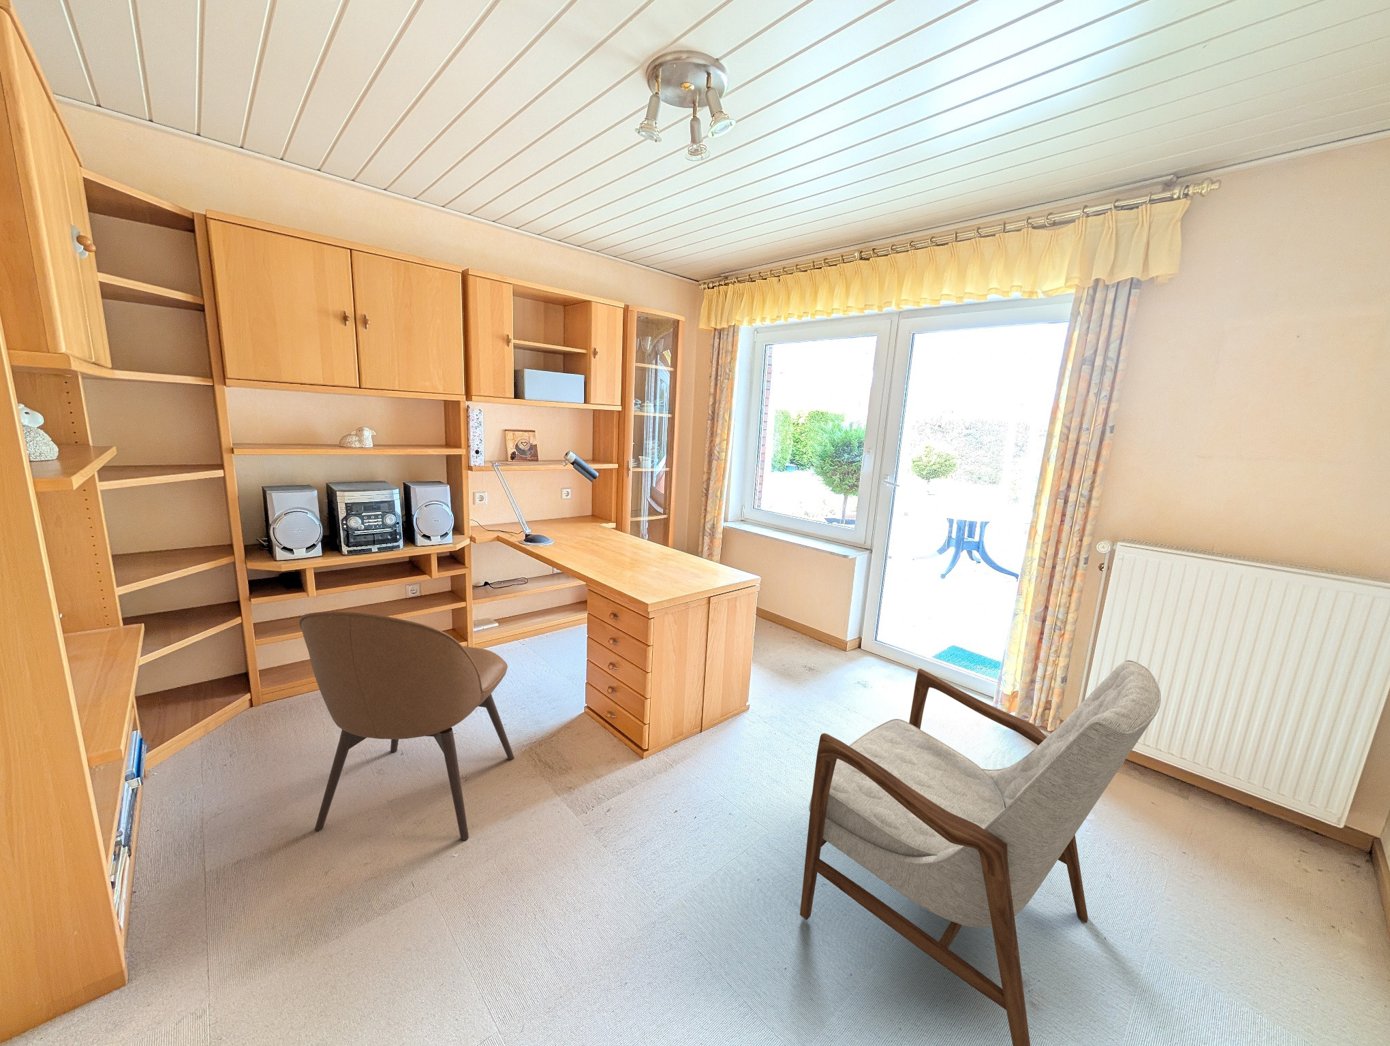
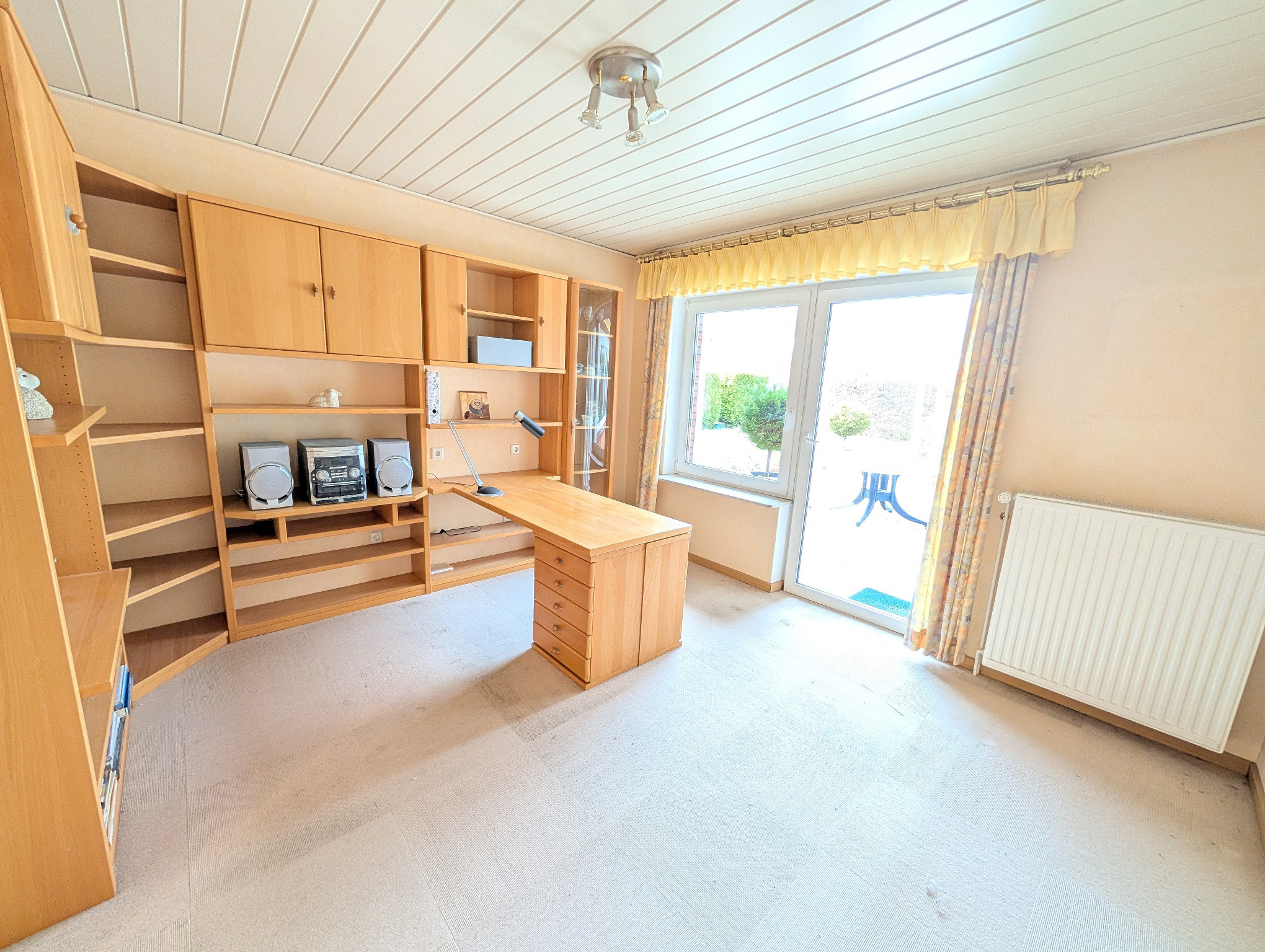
- chair (415, 692)
- armchair (964, 787)
